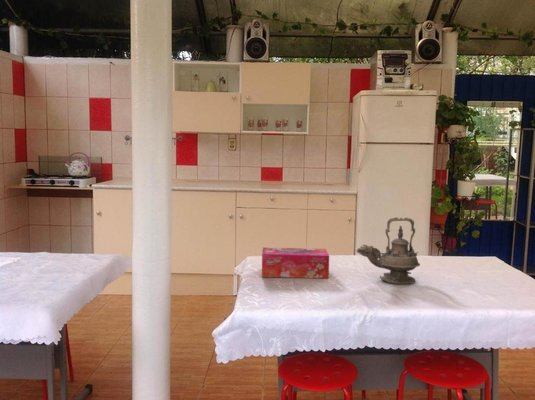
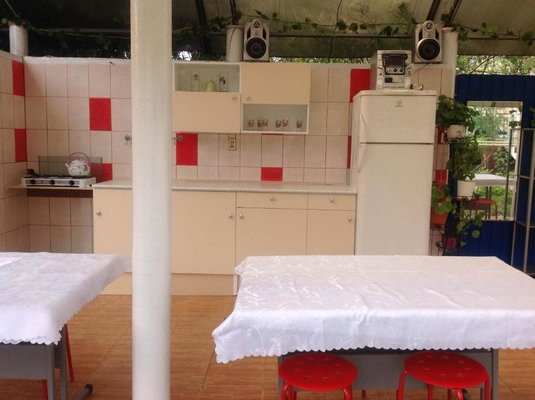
- tissue box (294, 262)
- teapot (387, 249)
